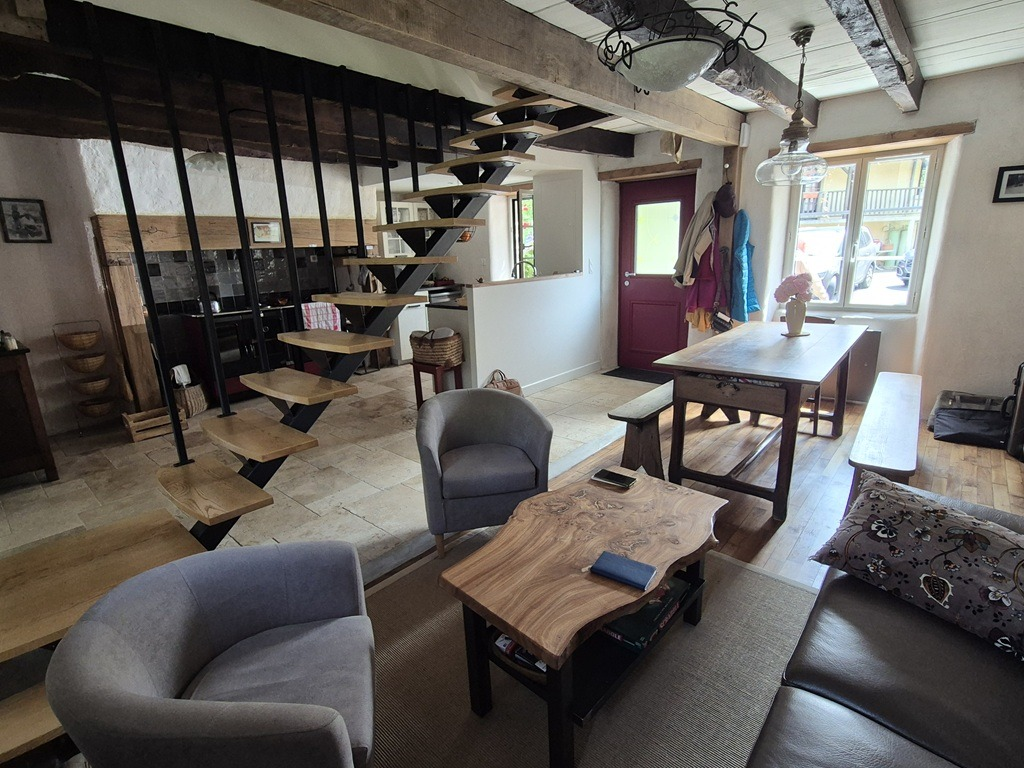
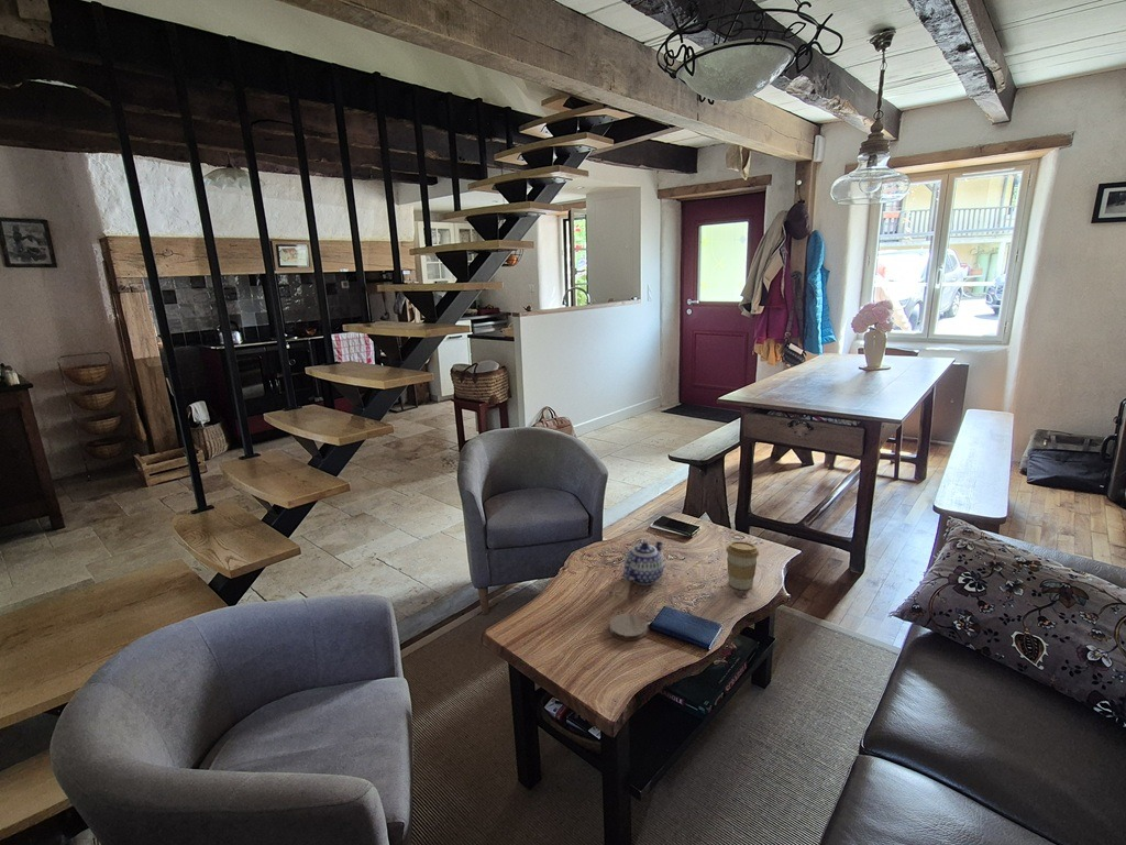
+ teapot (643, 560)
+ coffee cup (741, 563)
+ coaster (628, 626)
